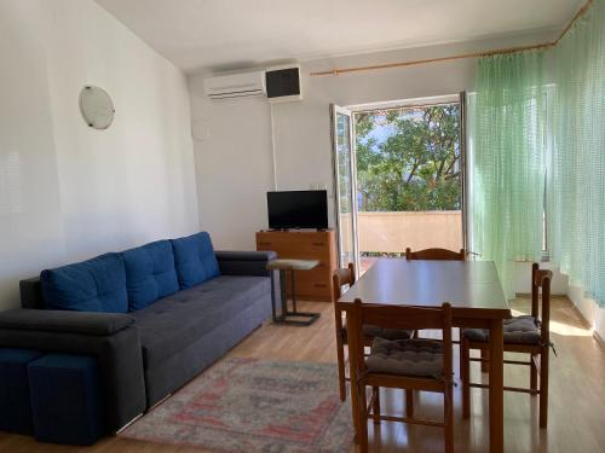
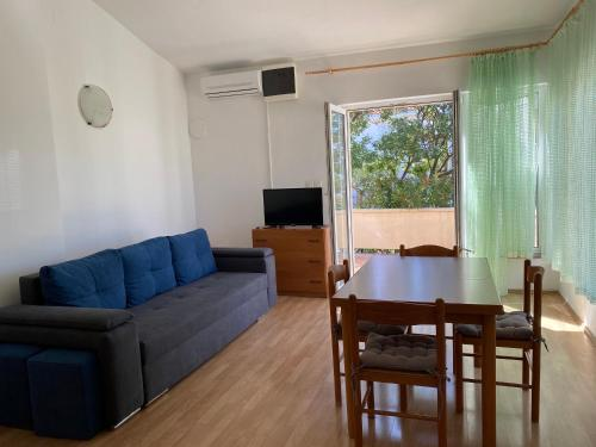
- rug (287, 378)
- side table (294, 291)
